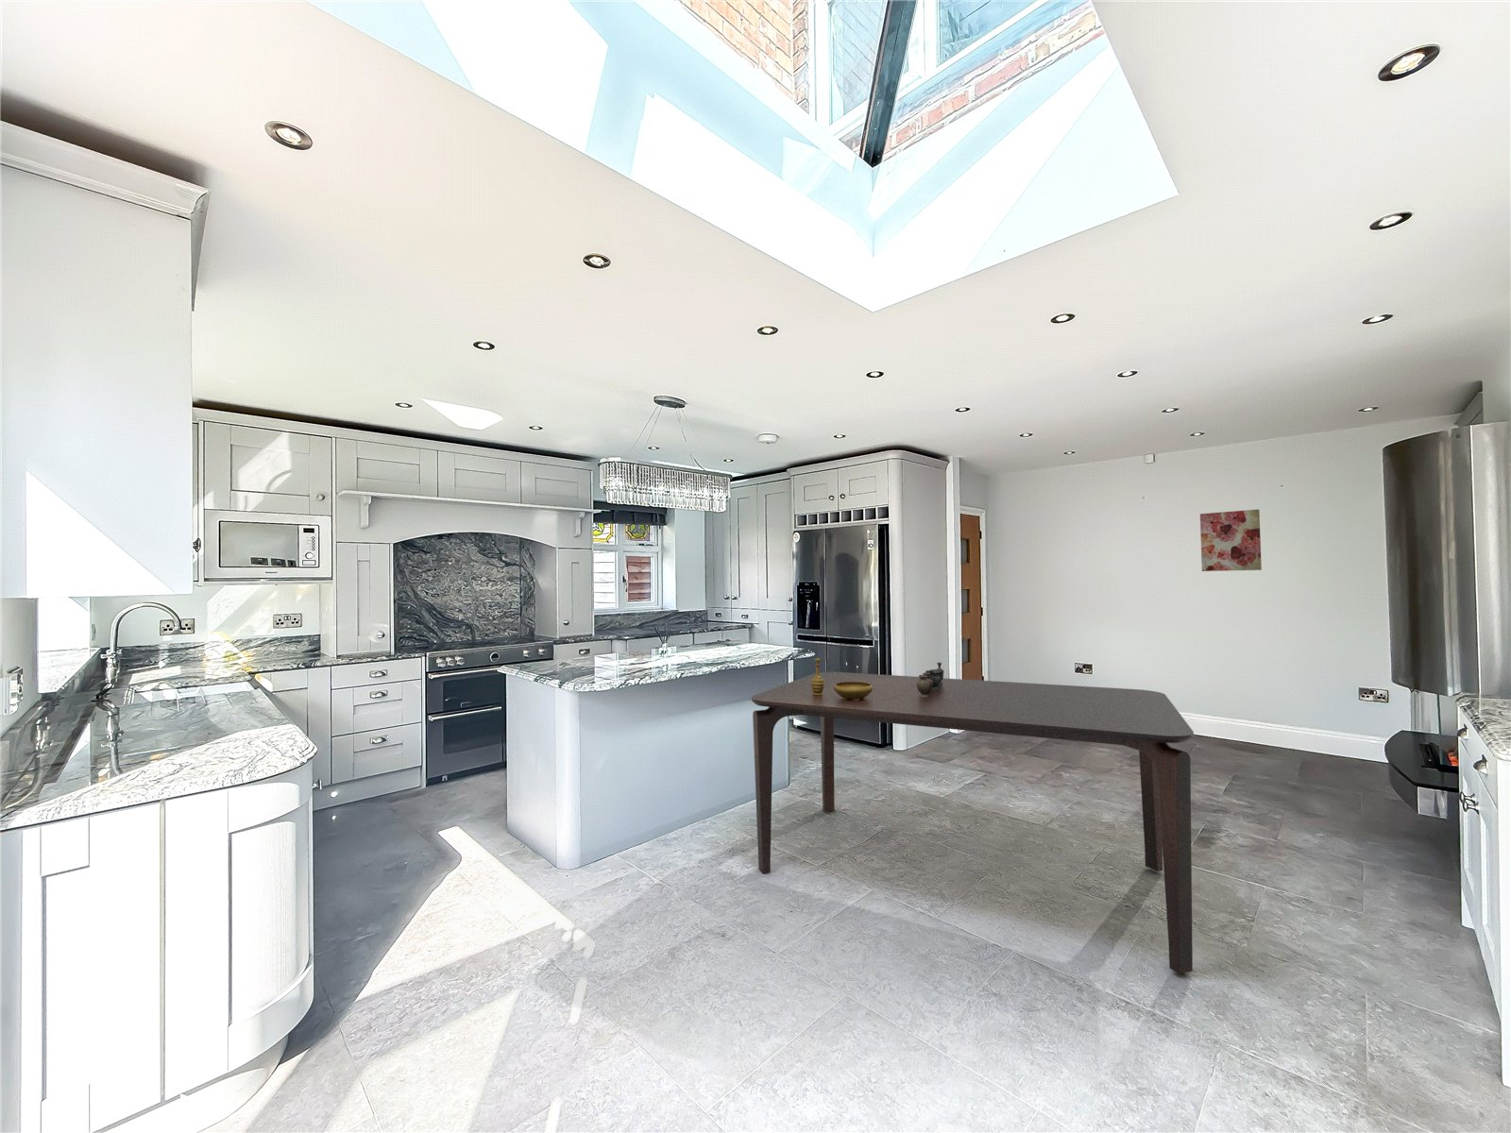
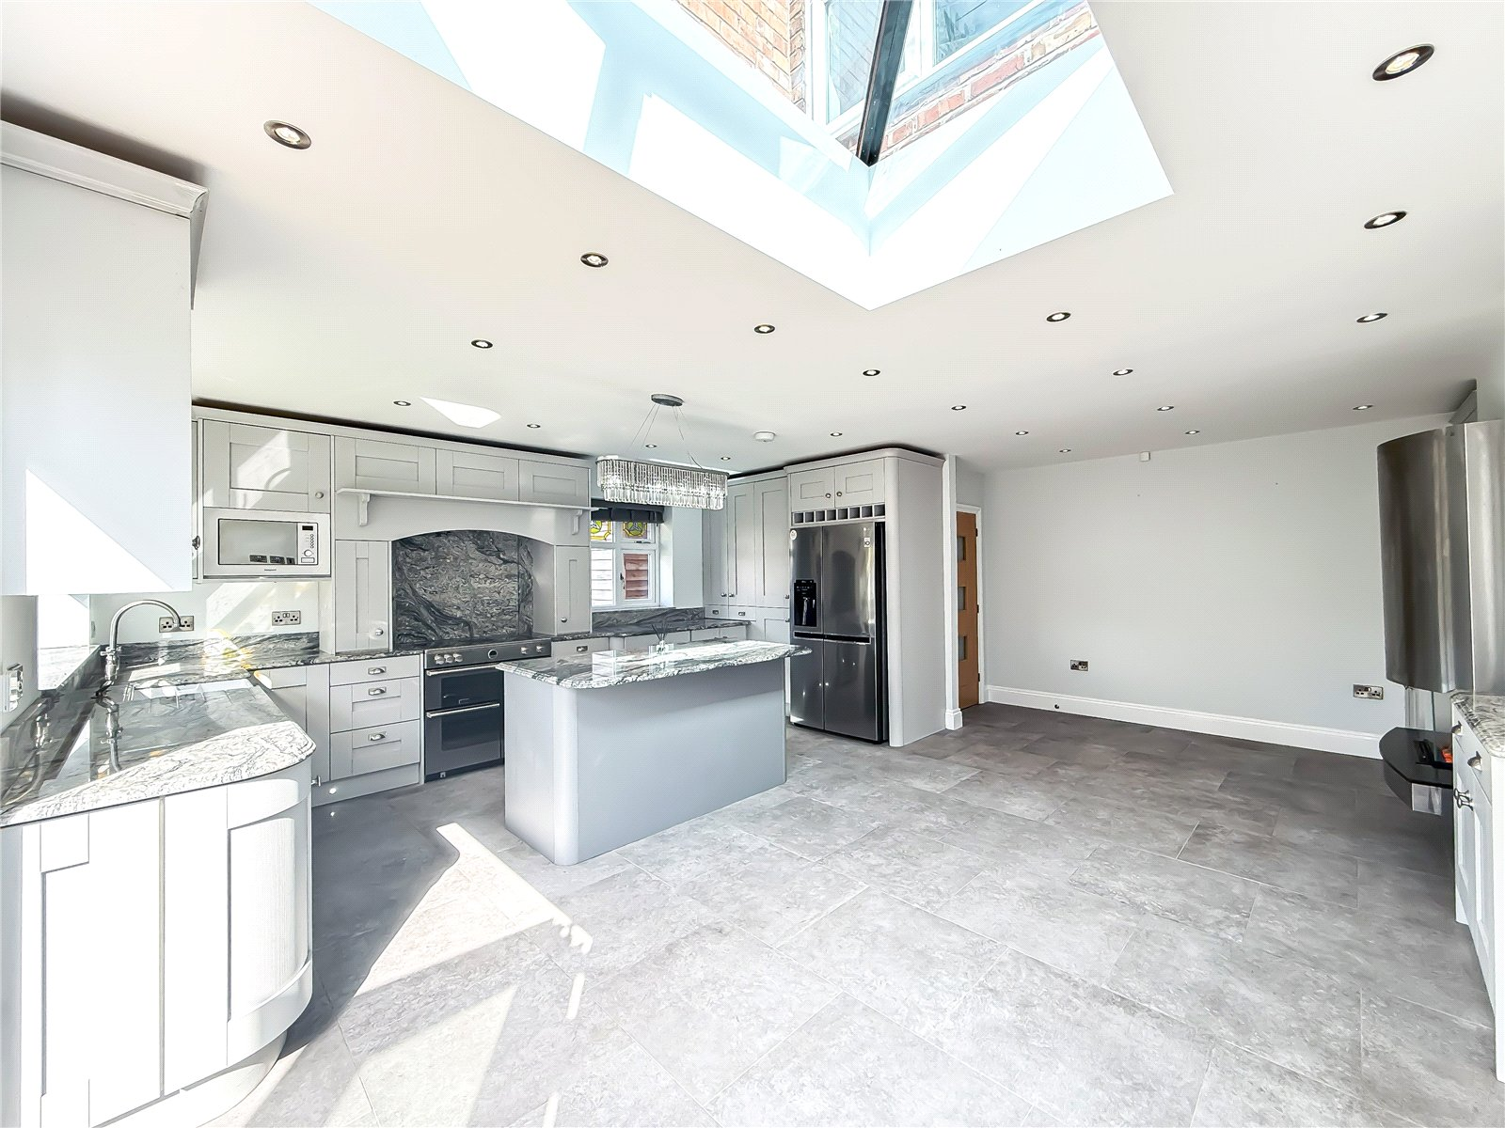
- vase (932, 678)
- decorative bowl (842, 682)
- wall art (1229, 542)
- dining table (965, 730)
